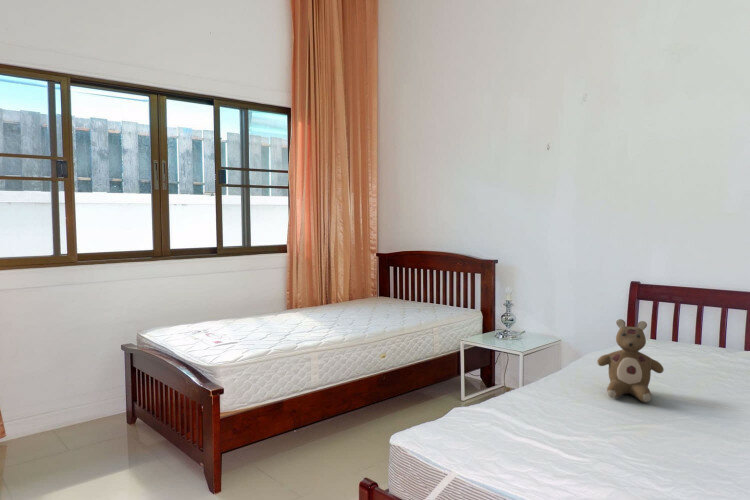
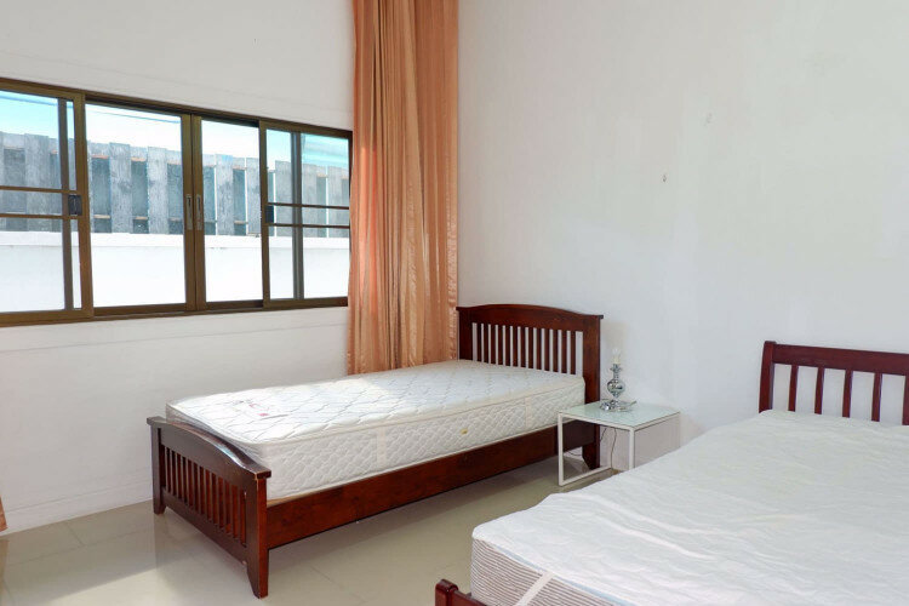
- stuffed bear (630, 358)
